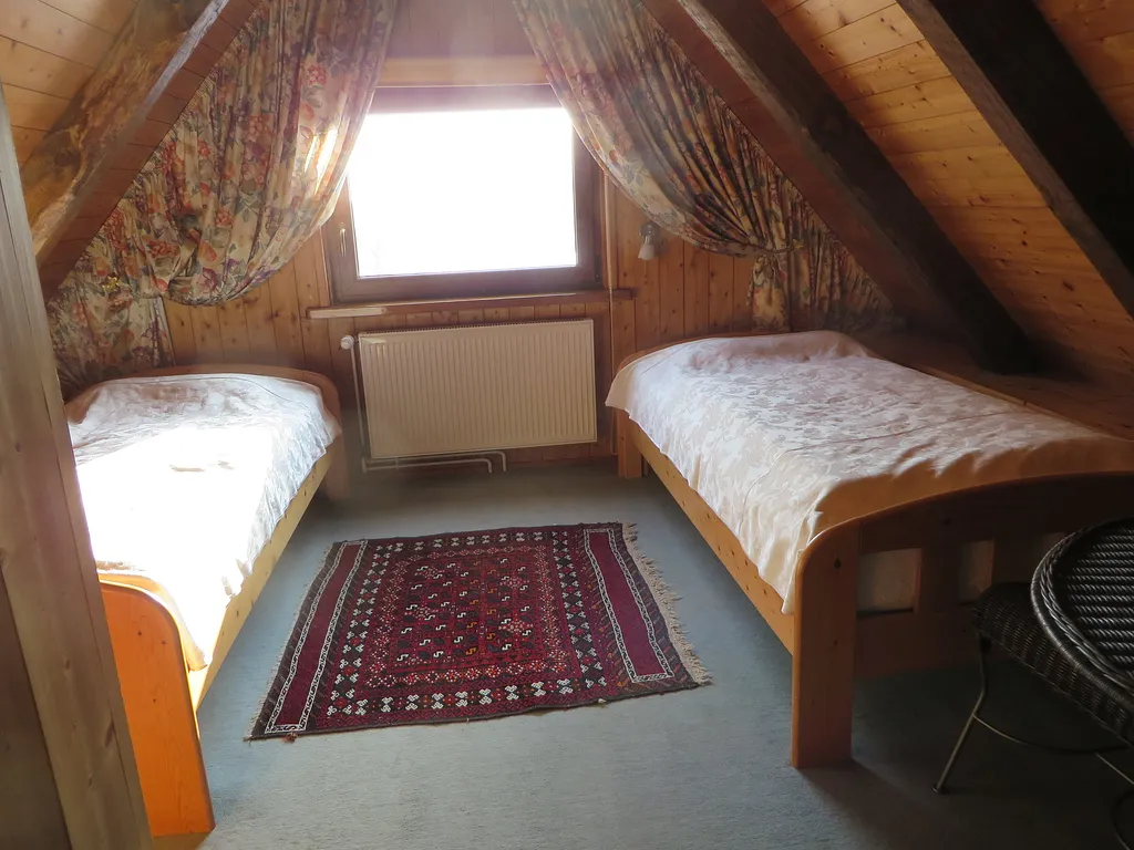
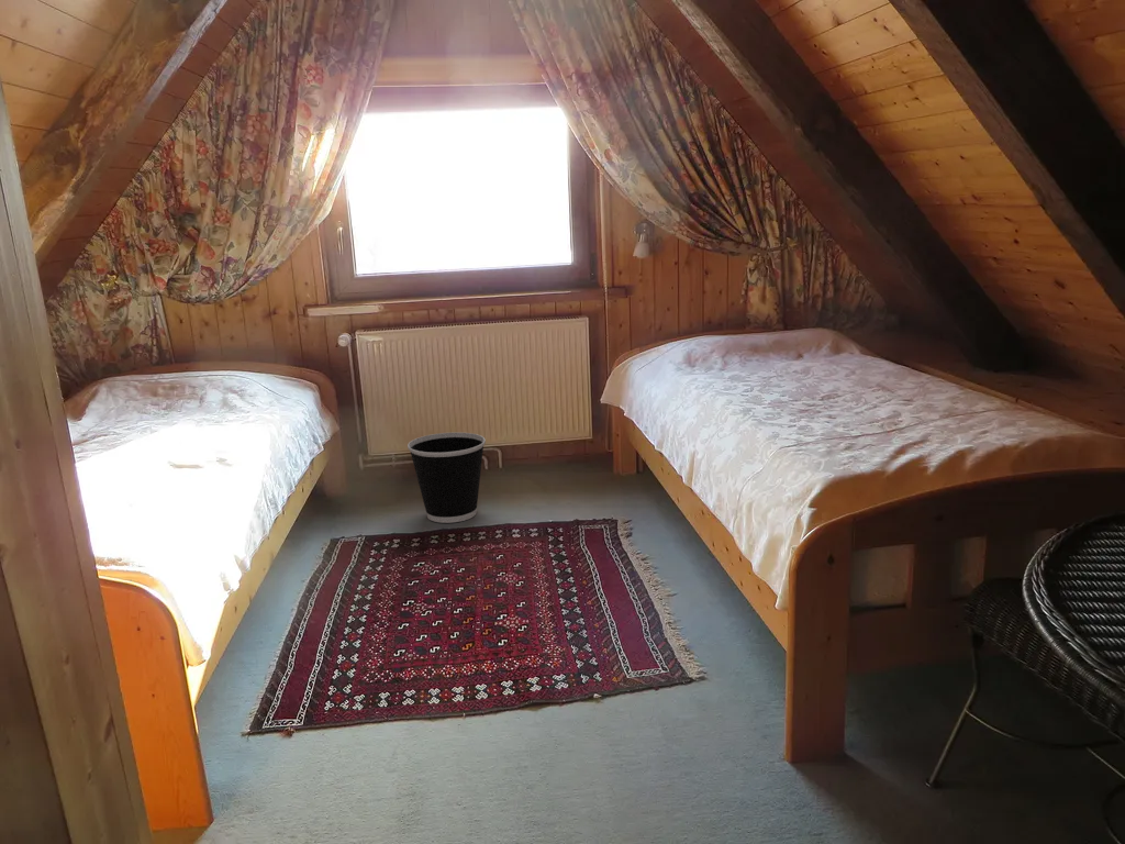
+ wastebasket (449, 478)
